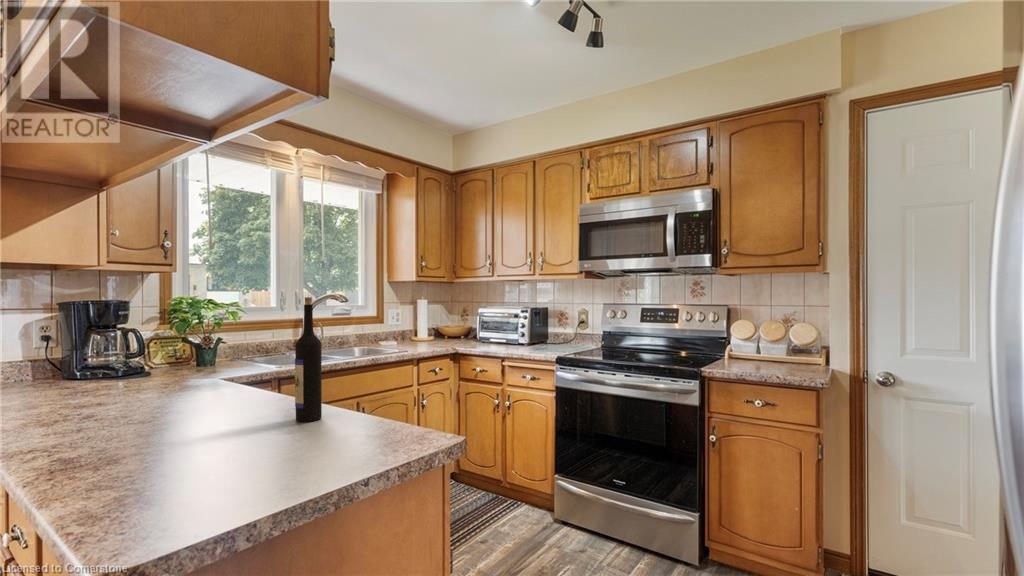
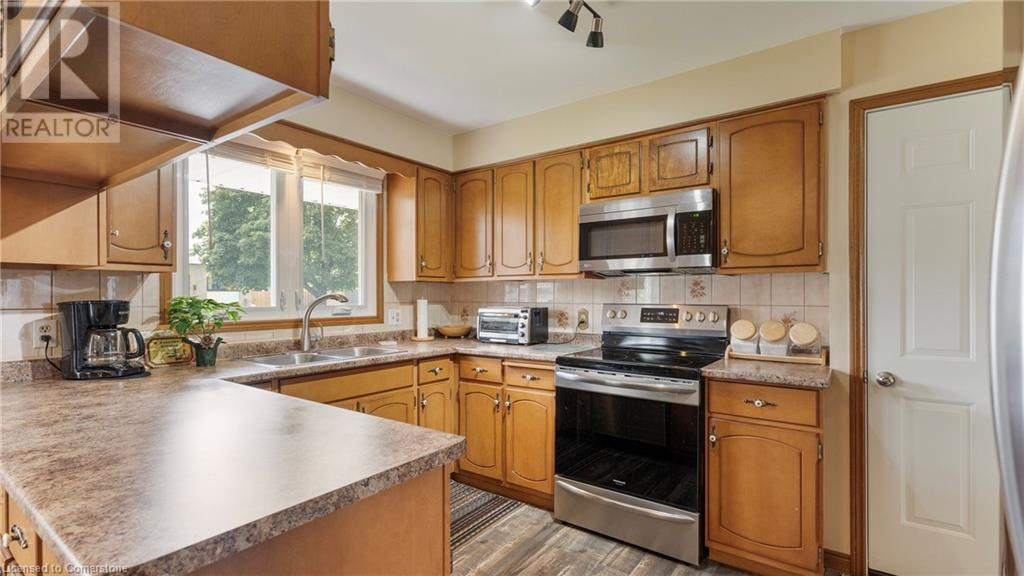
- wine bottle (308, 357)
